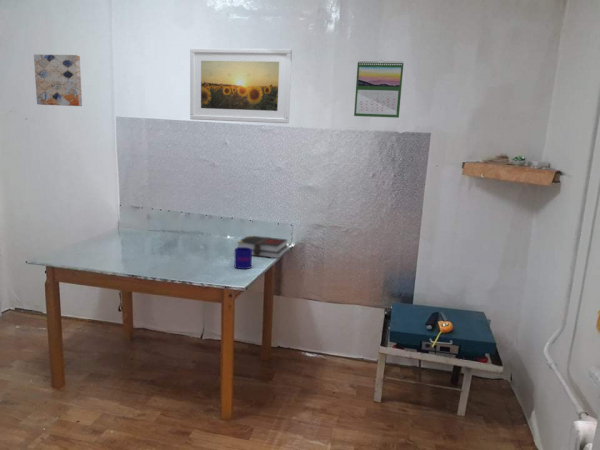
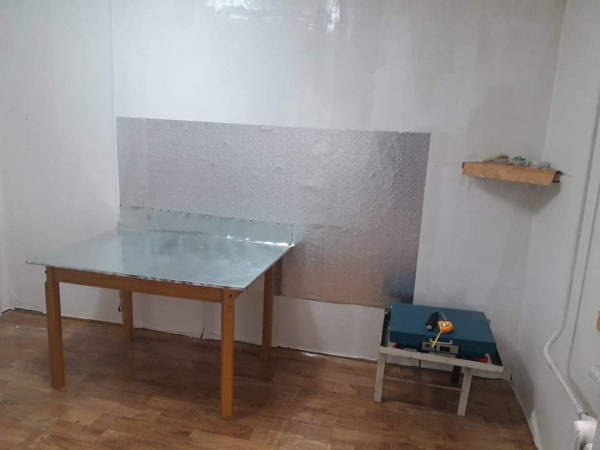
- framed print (239, 85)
- book (262, 246)
- calendar (378, 88)
- mug (242, 256)
- wall art (58, 80)
